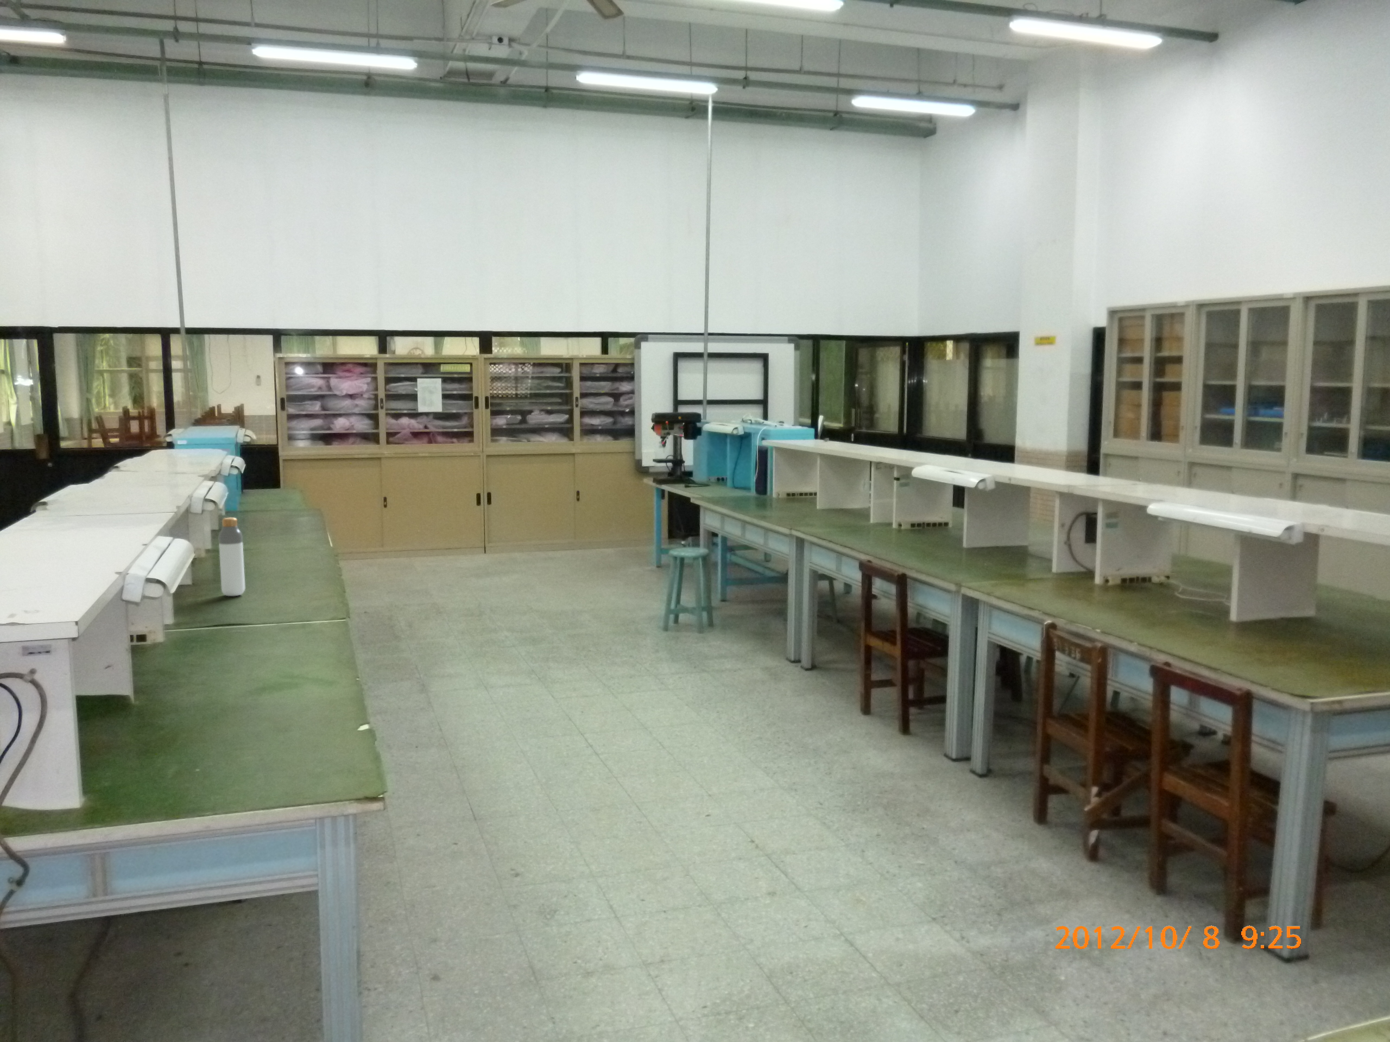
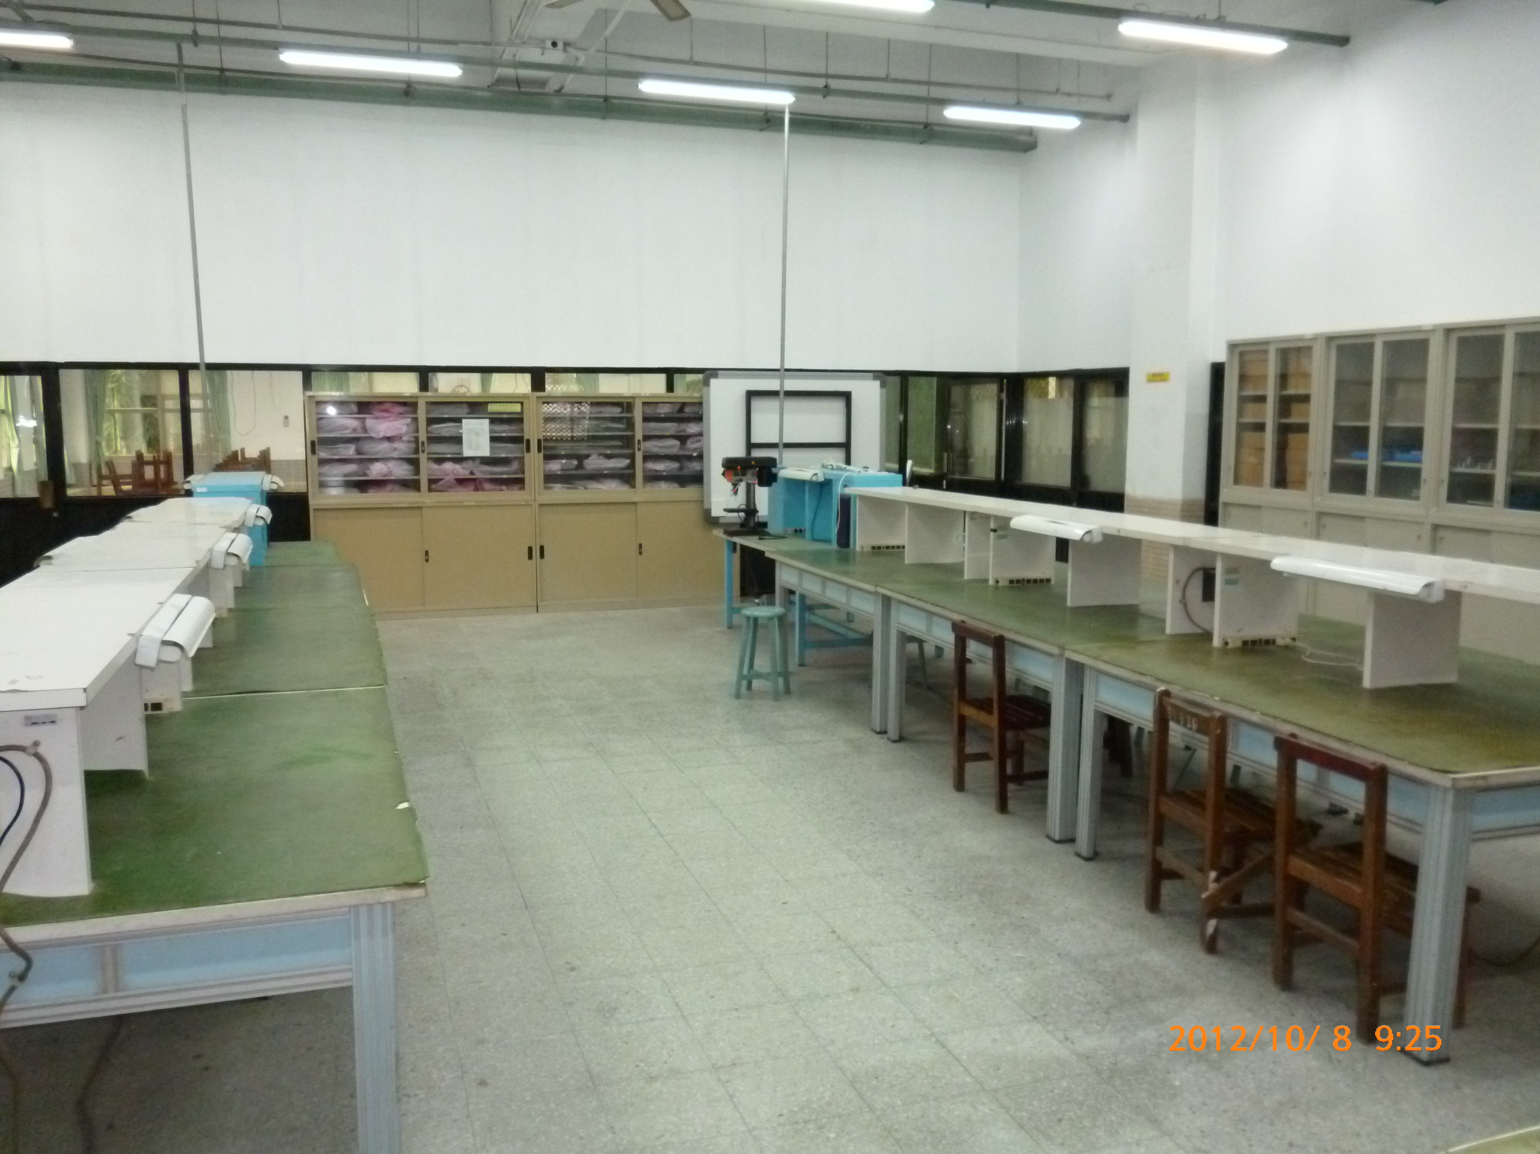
- bottle (231, 556)
